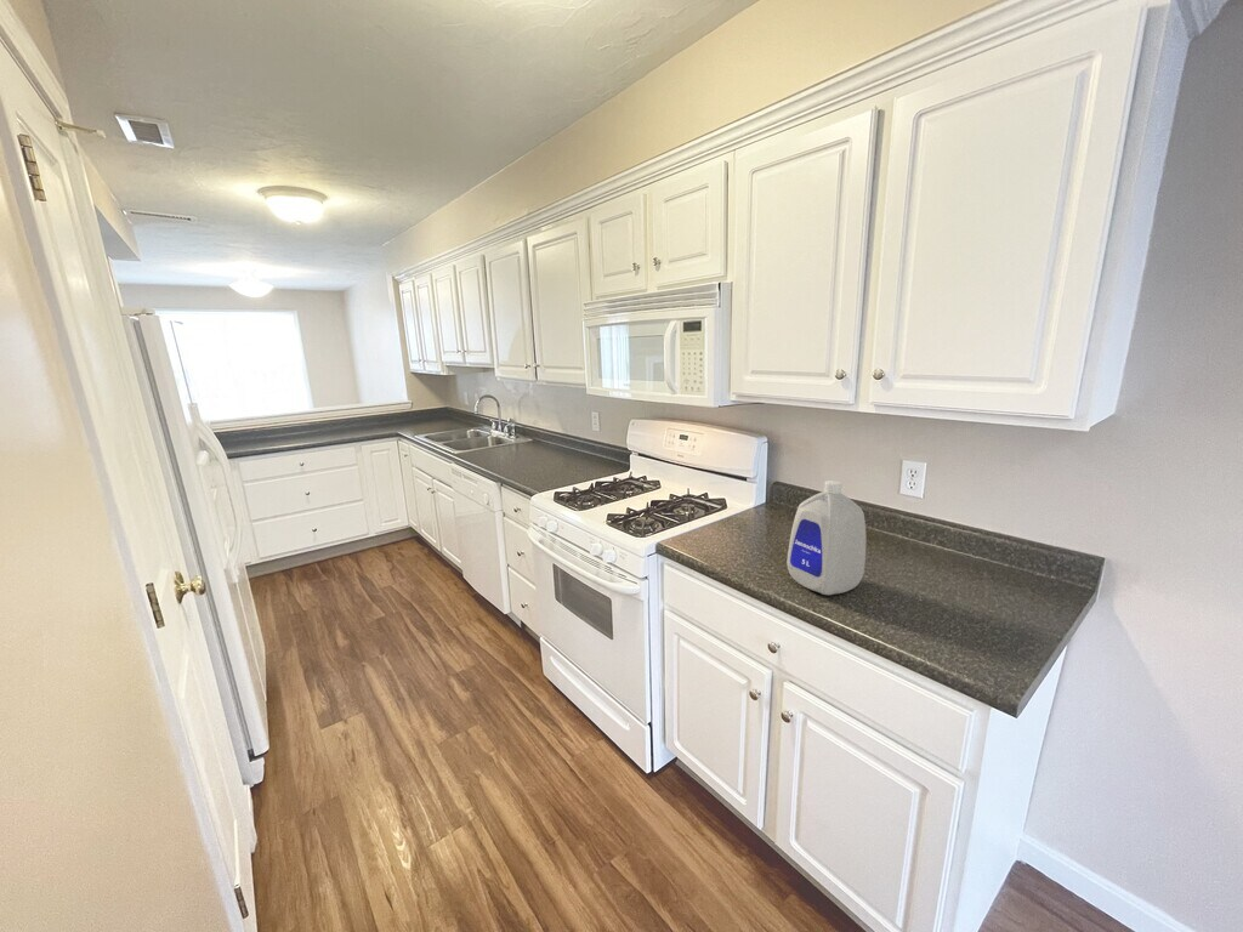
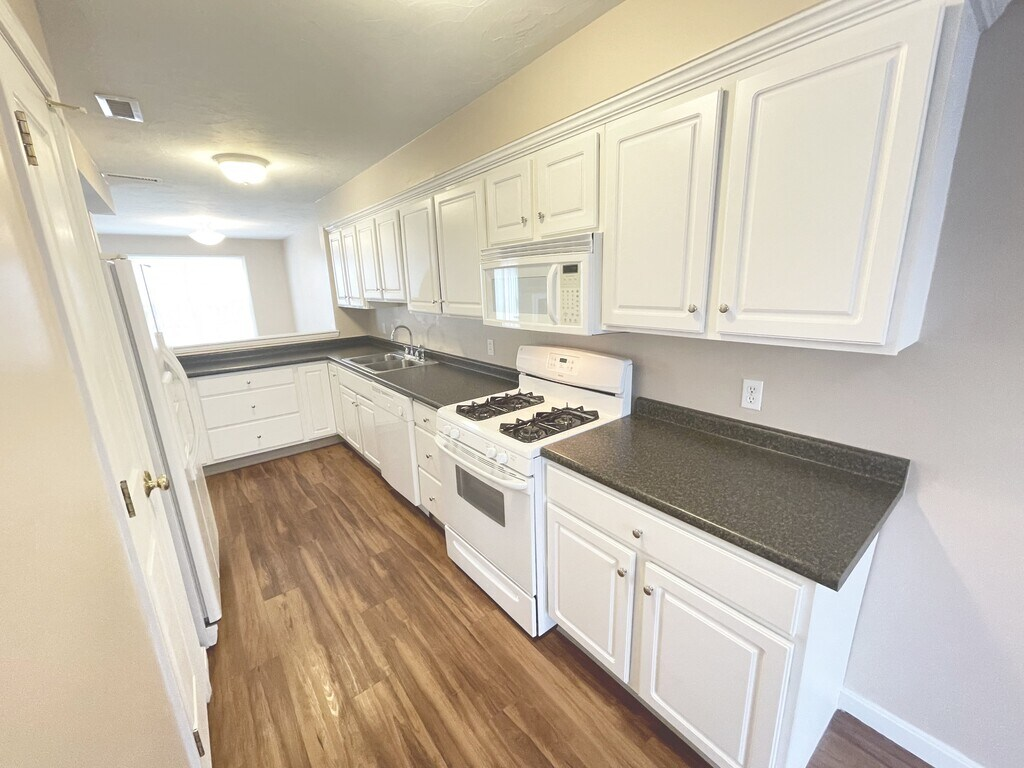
- bottle (827, 534)
